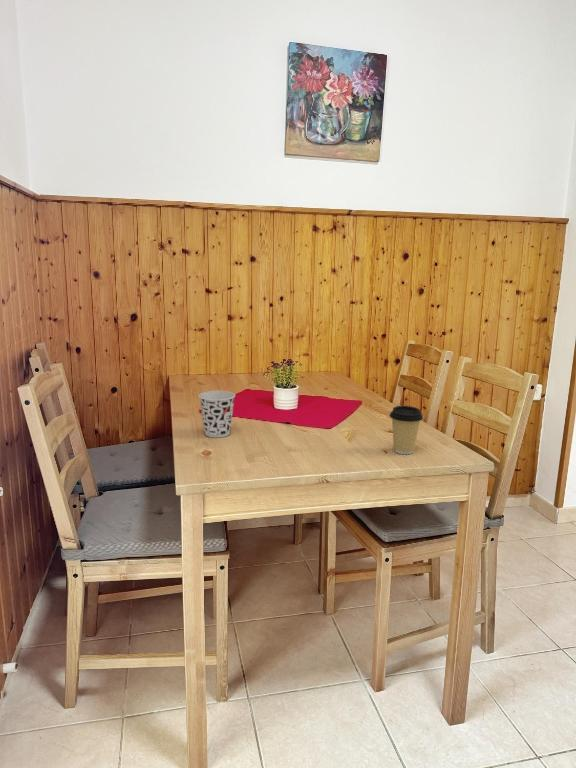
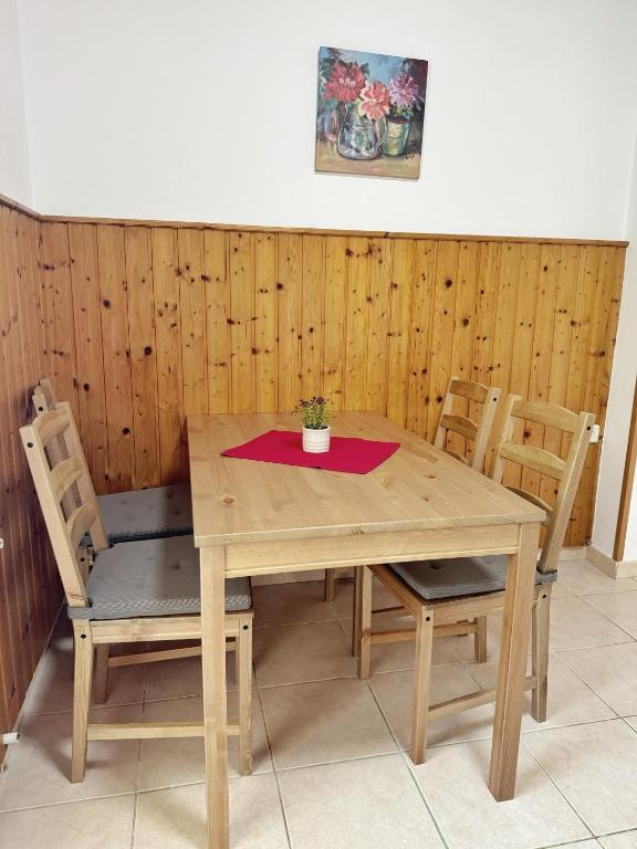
- coffee cup (405, 430)
- cup (217, 414)
